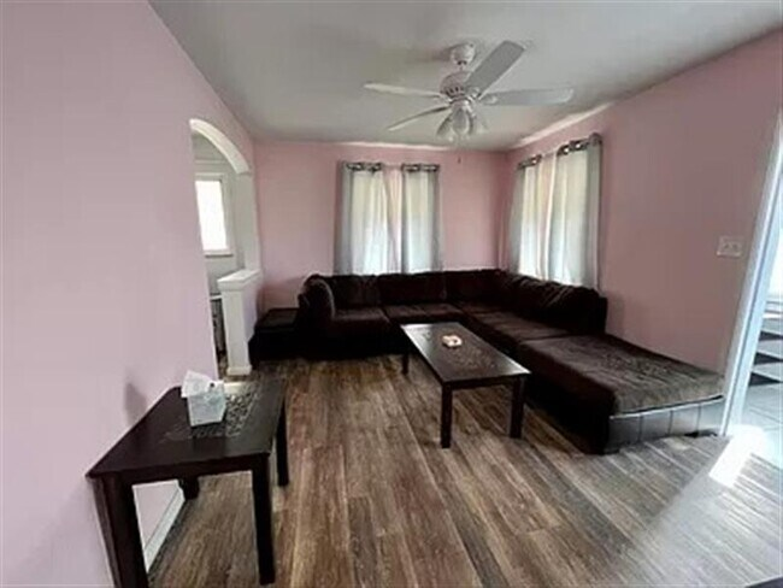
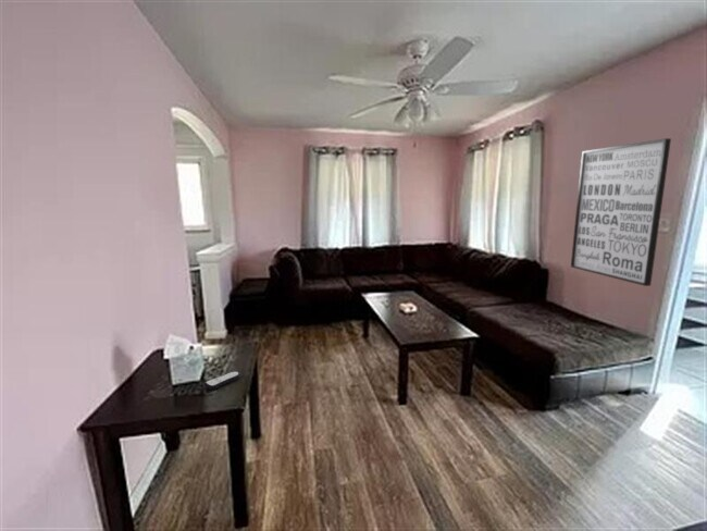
+ remote control (223, 380)
+ wall art (612, 212)
